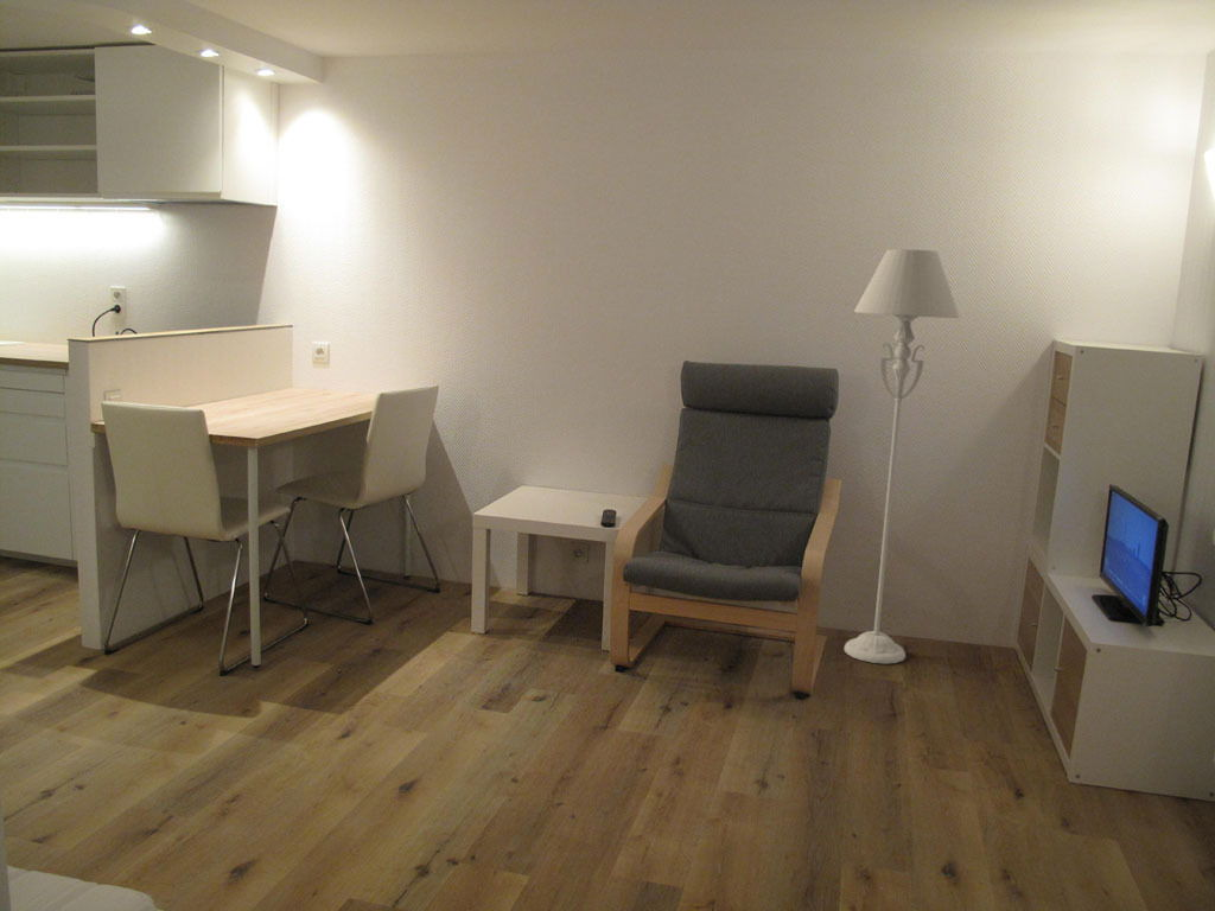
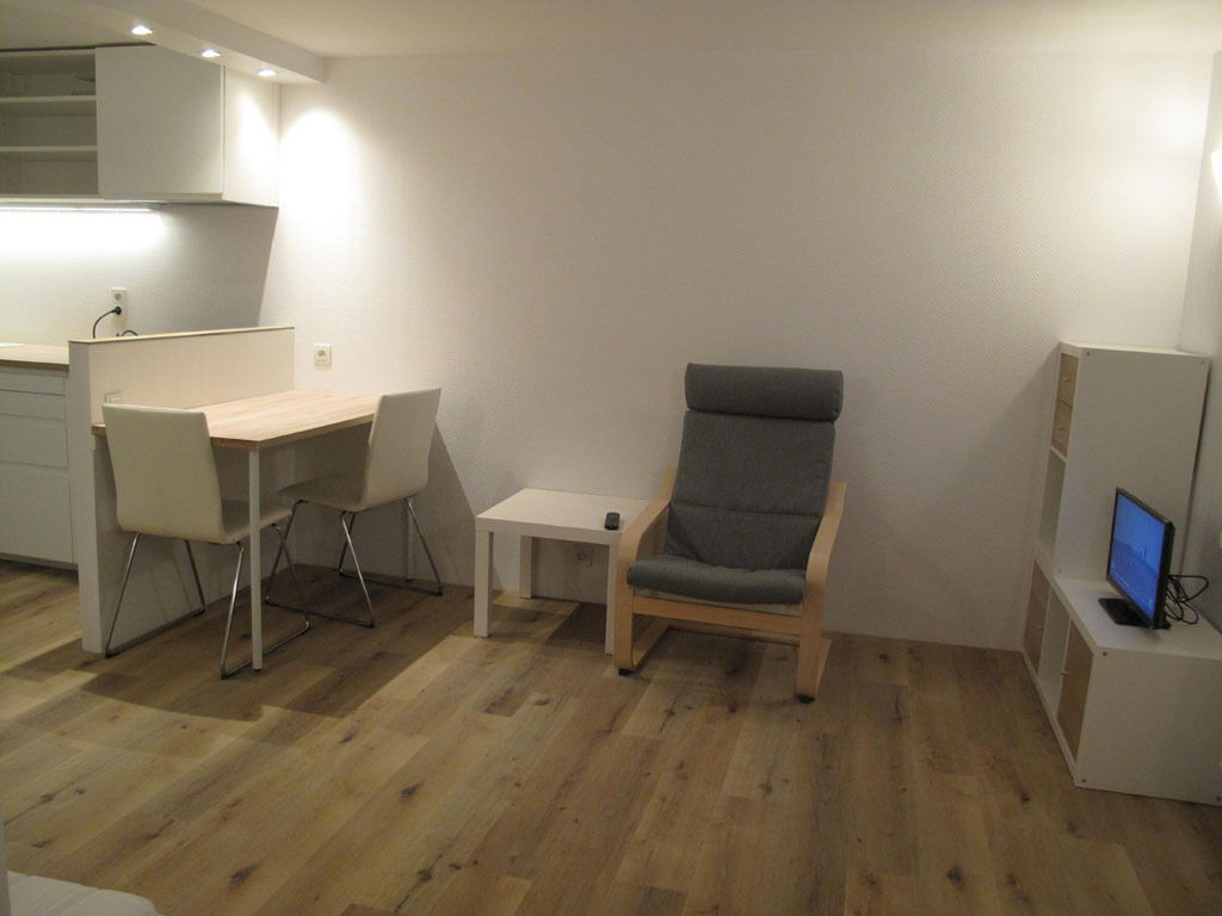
- floor lamp (892, 458)
